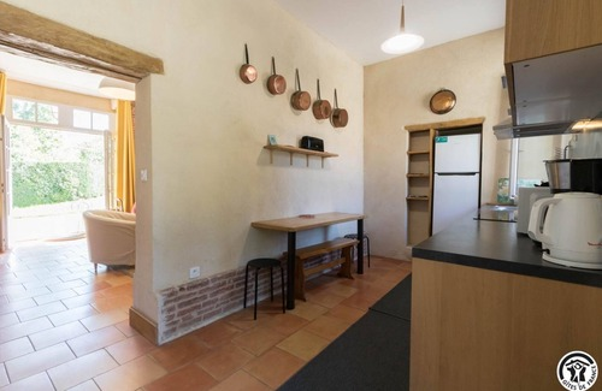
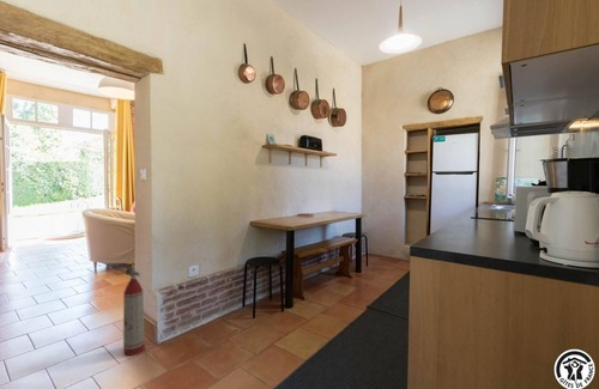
+ fire extinguisher (133, 308)
